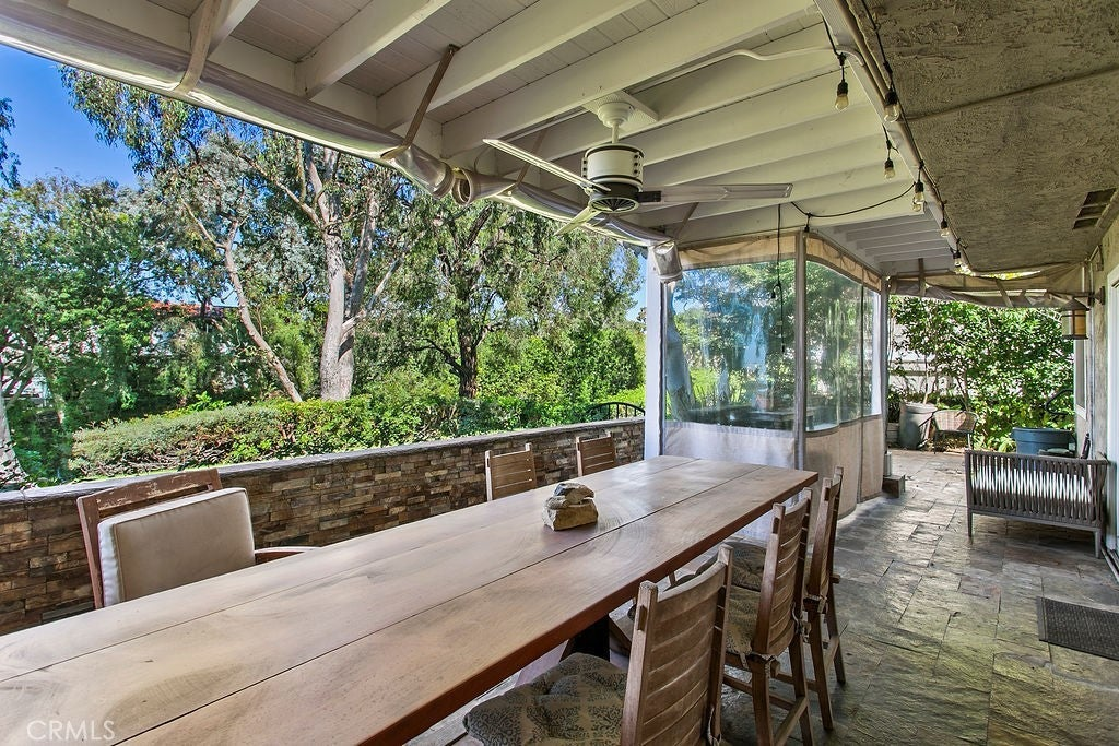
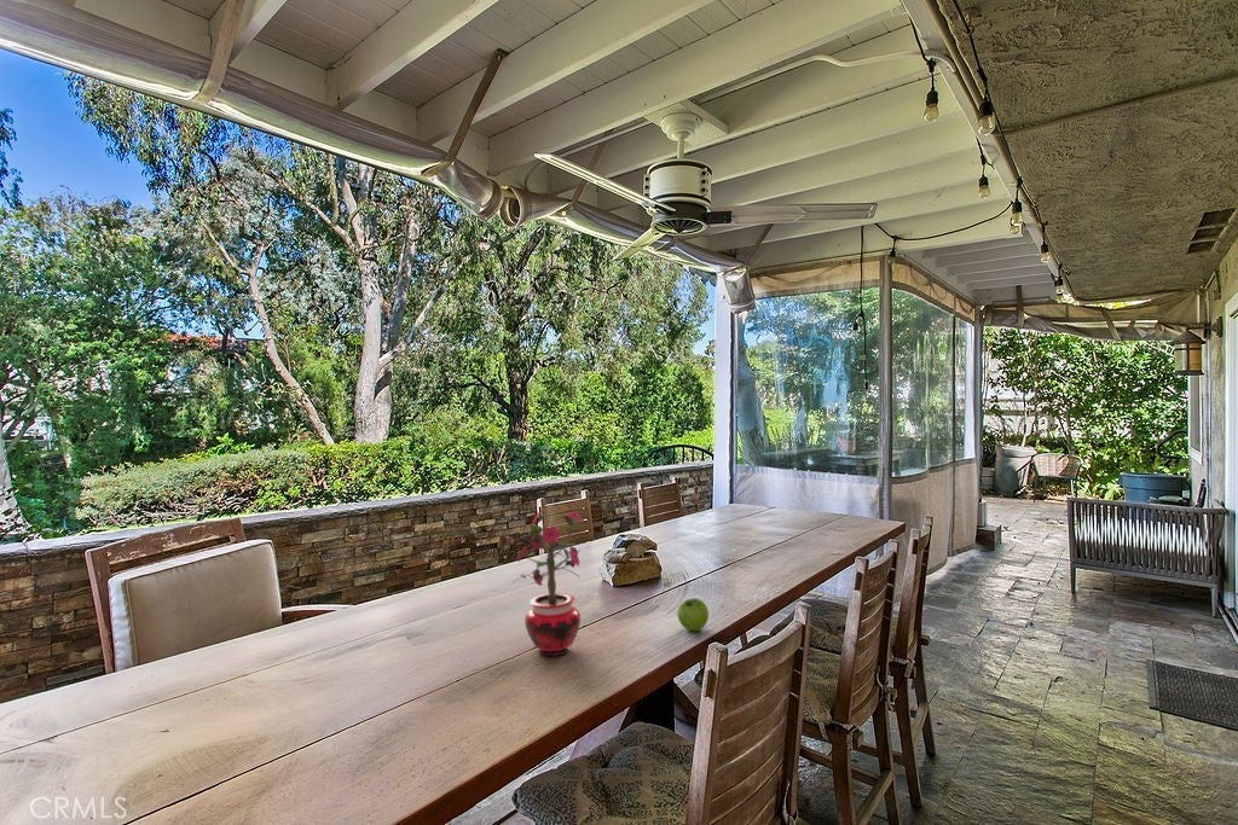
+ potted plant (549, 580)
+ fruit (693, 614)
